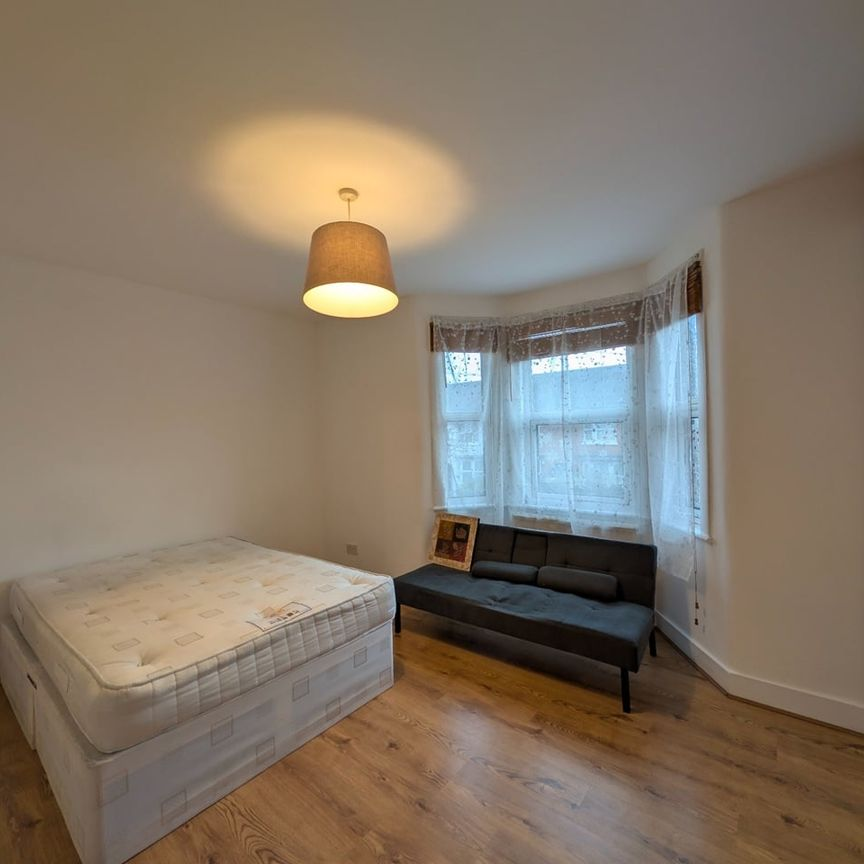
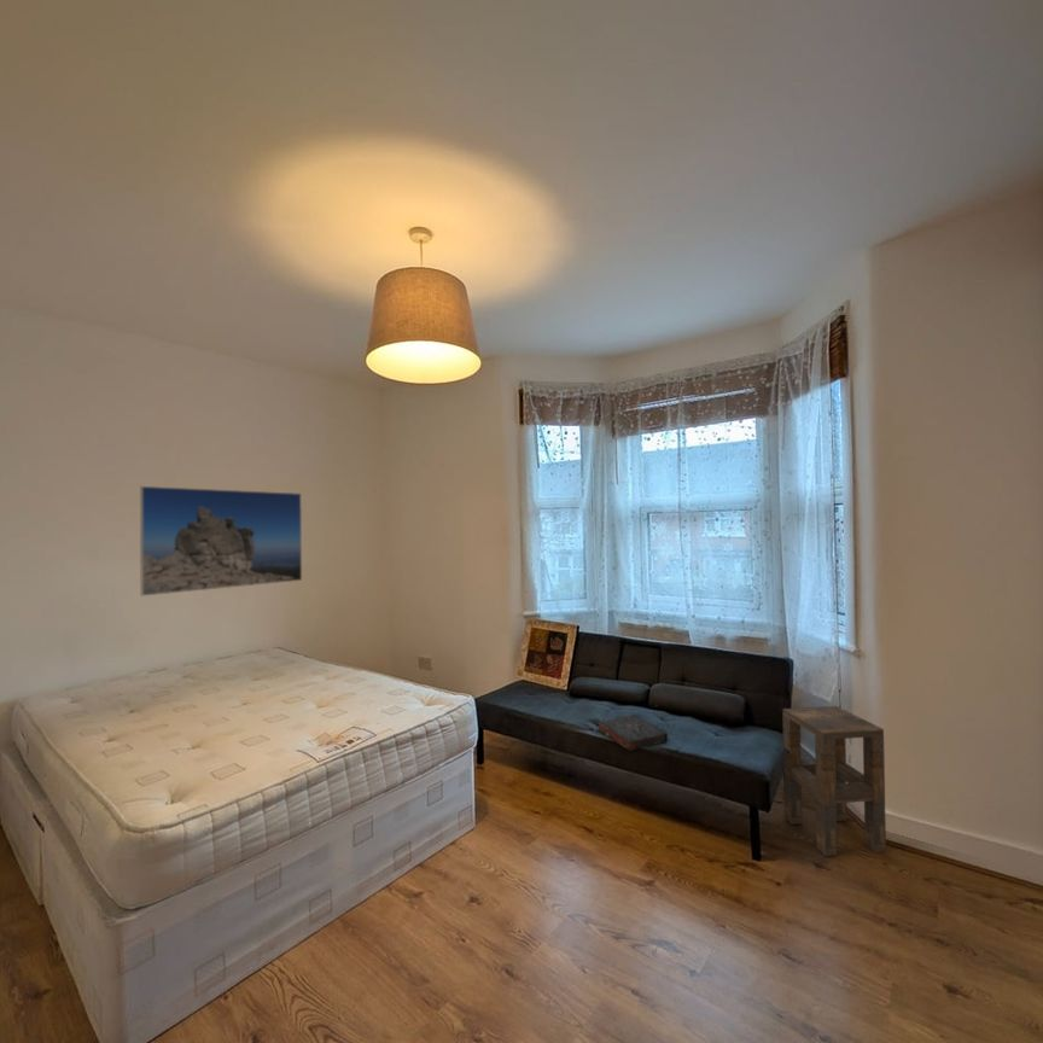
+ book (631, 730)
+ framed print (229, 538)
+ side table (831, 775)
